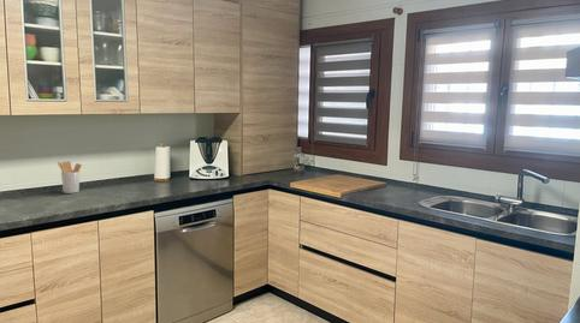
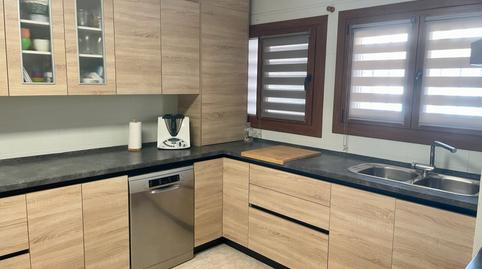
- utensil holder (67, 175)
